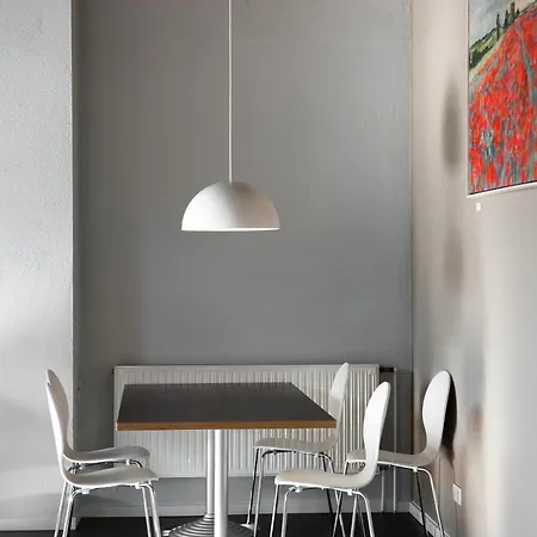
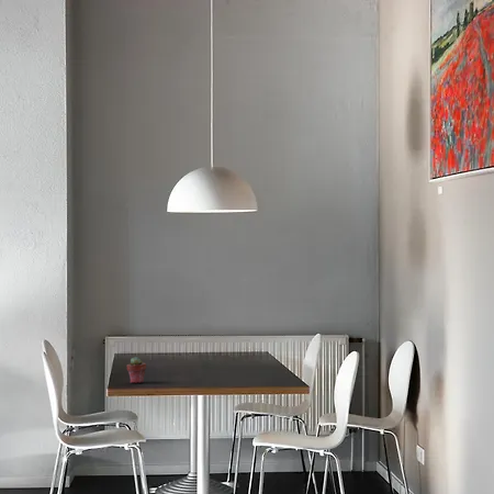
+ potted succulent (136, 369)
